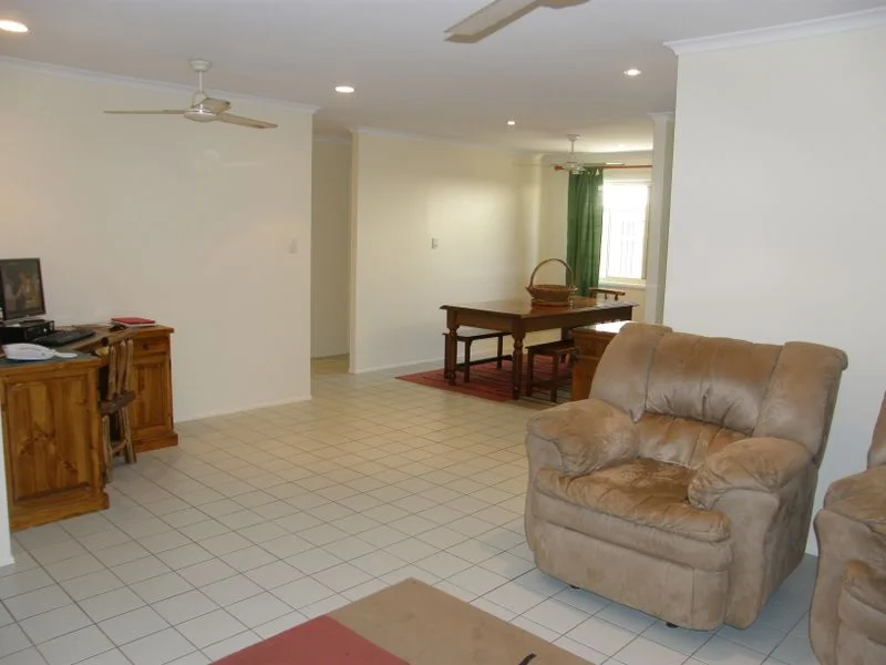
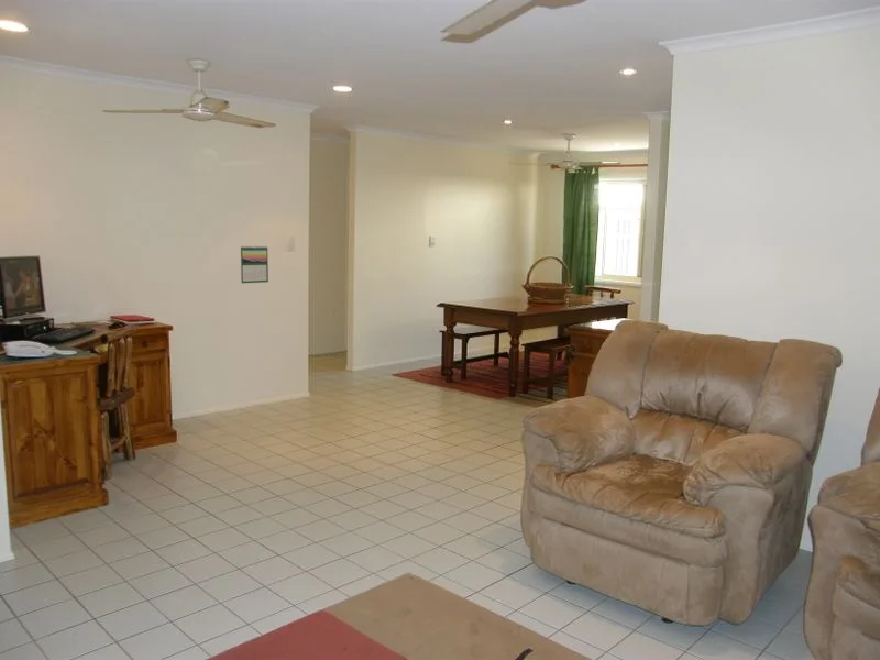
+ calendar (254, 264)
